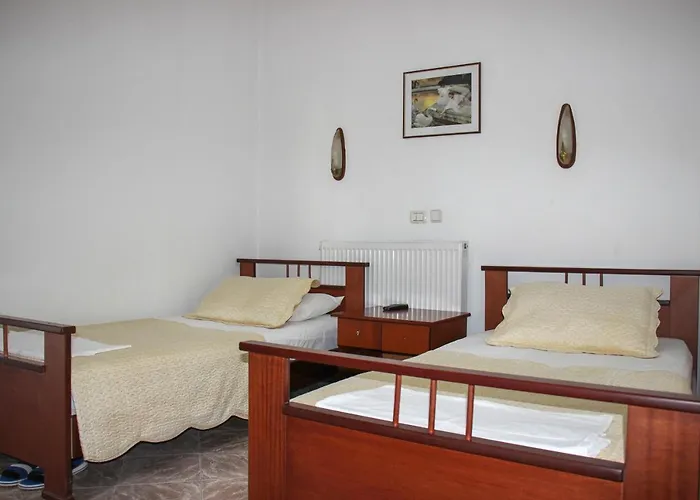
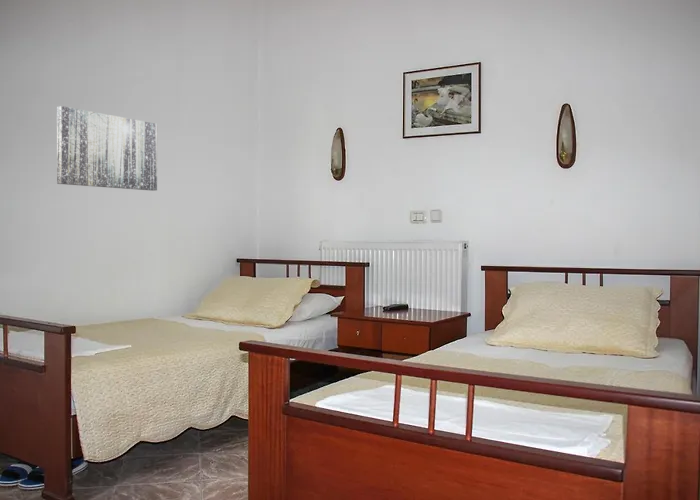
+ wall art (110, 151)
